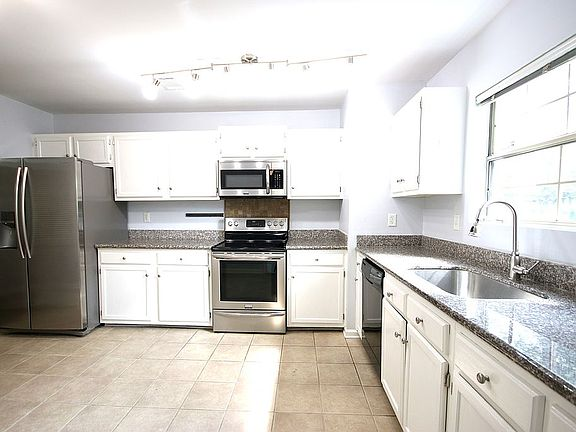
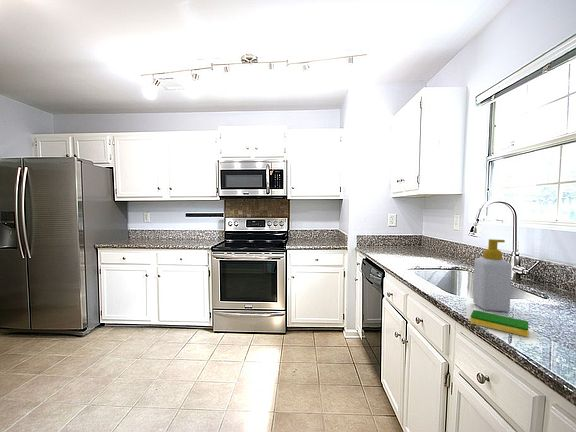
+ soap bottle (491, 273)
+ dish sponge (498, 322)
